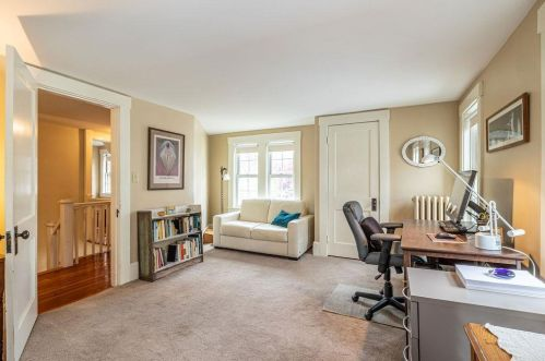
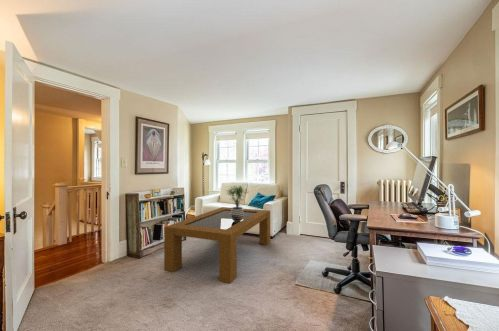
+ potted plant (235, 202)
+ coffee table (225, 235)
